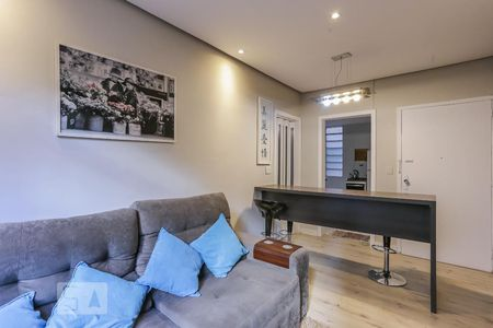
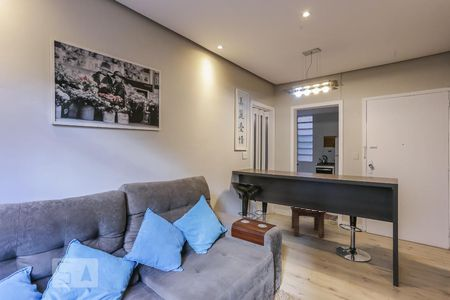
+ stool (308, 216)
